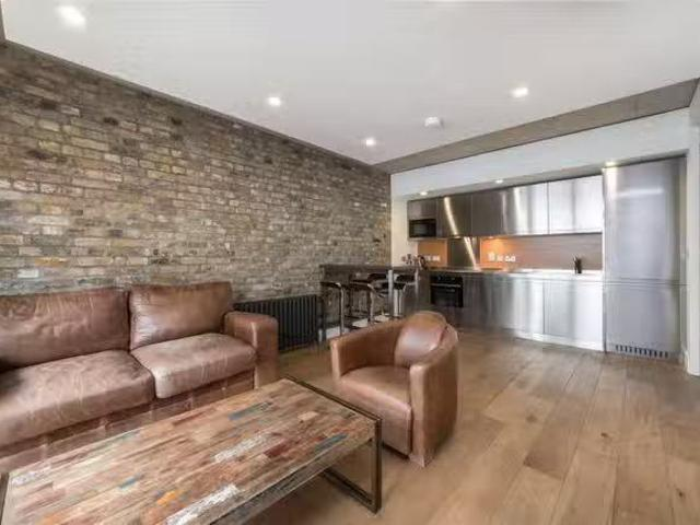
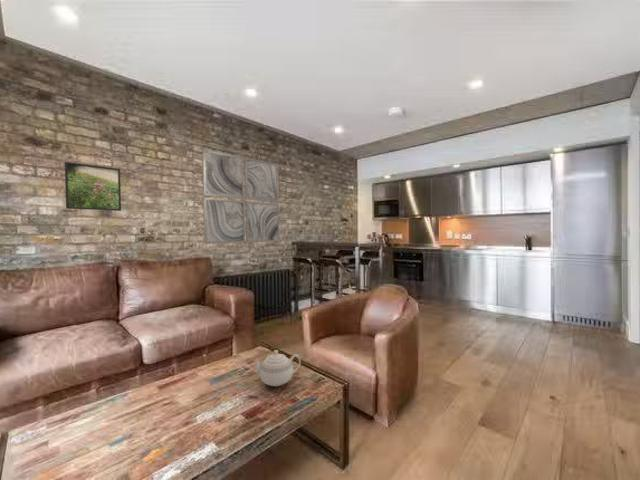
+ wall art (245, 201)
+ teapot (277, 366)
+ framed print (94, 187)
